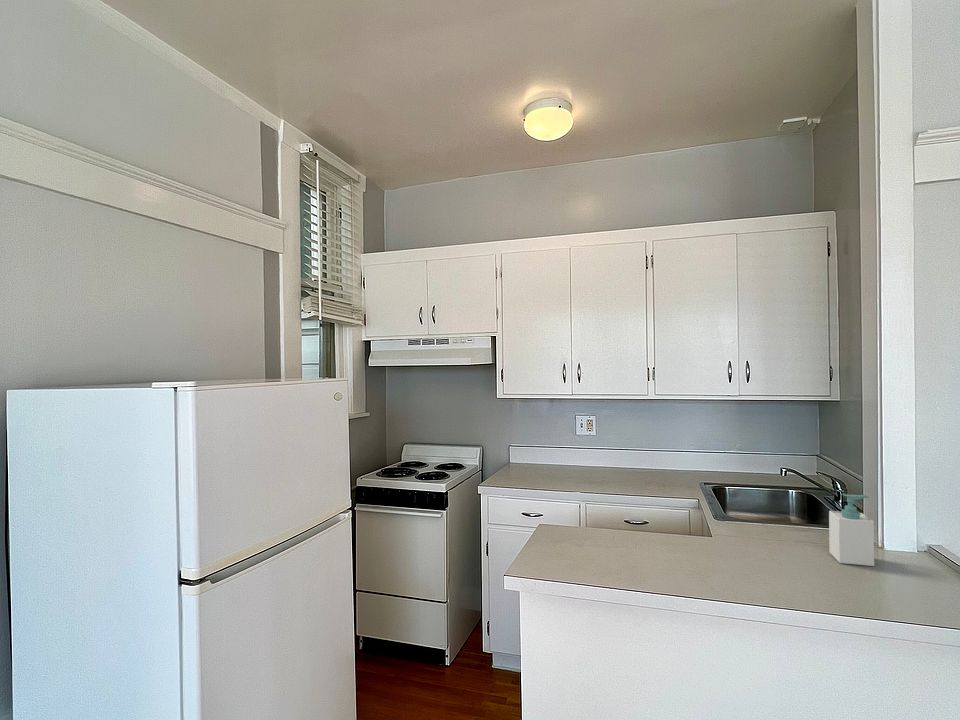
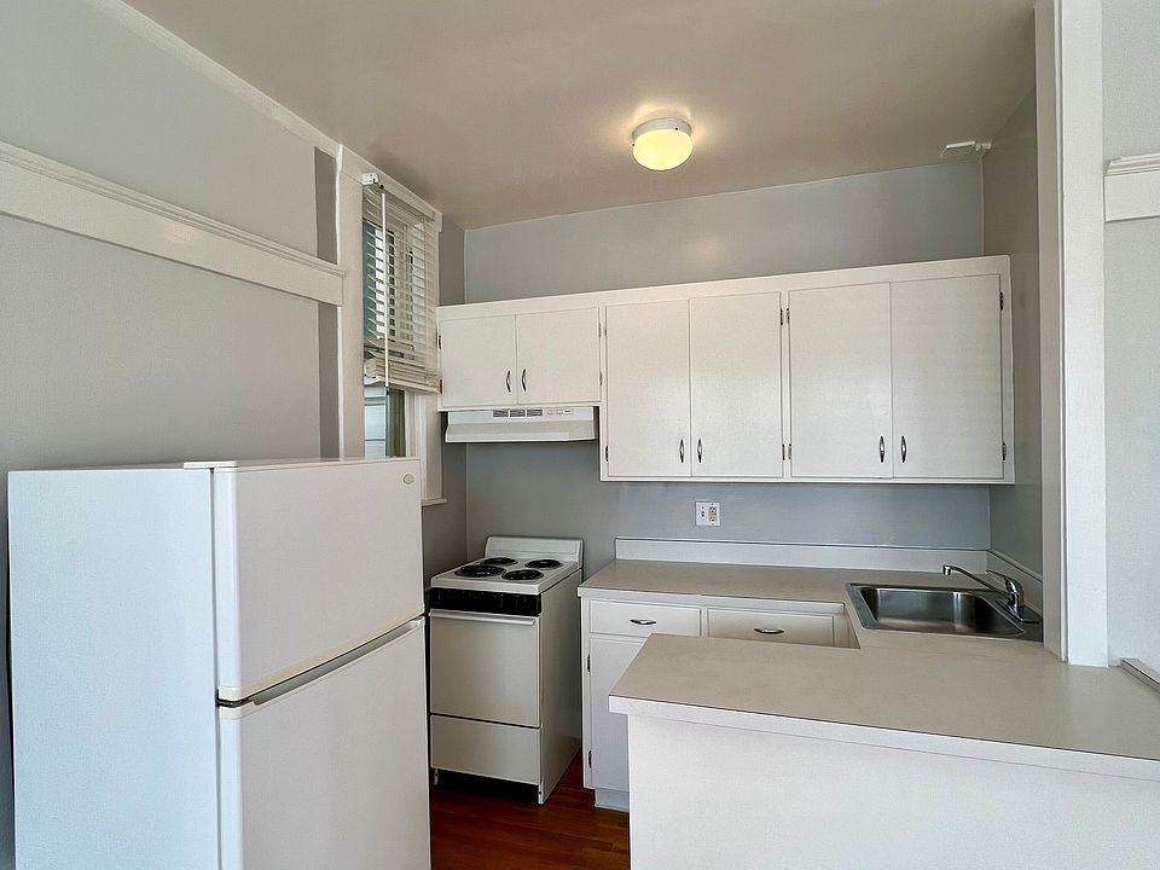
- soap bottle (851, 526)
